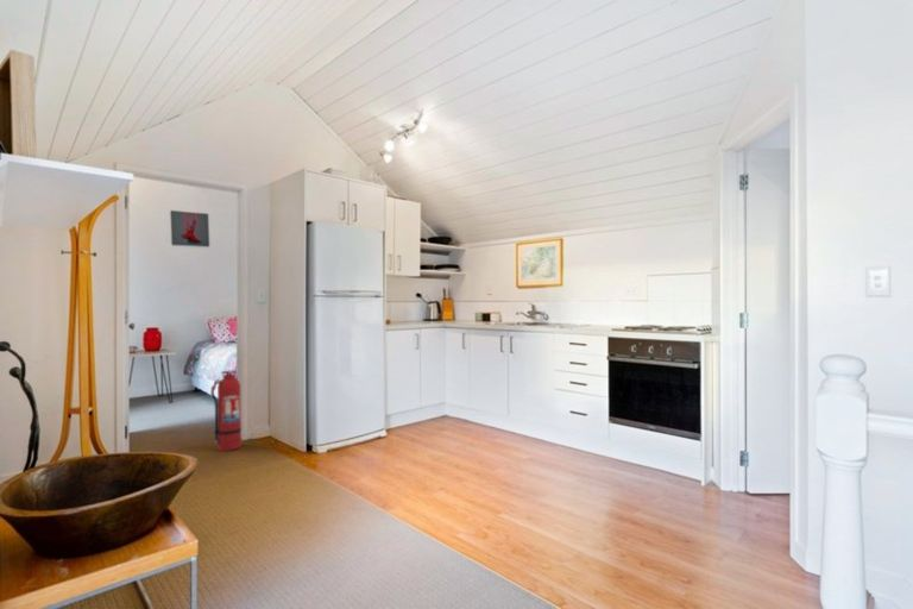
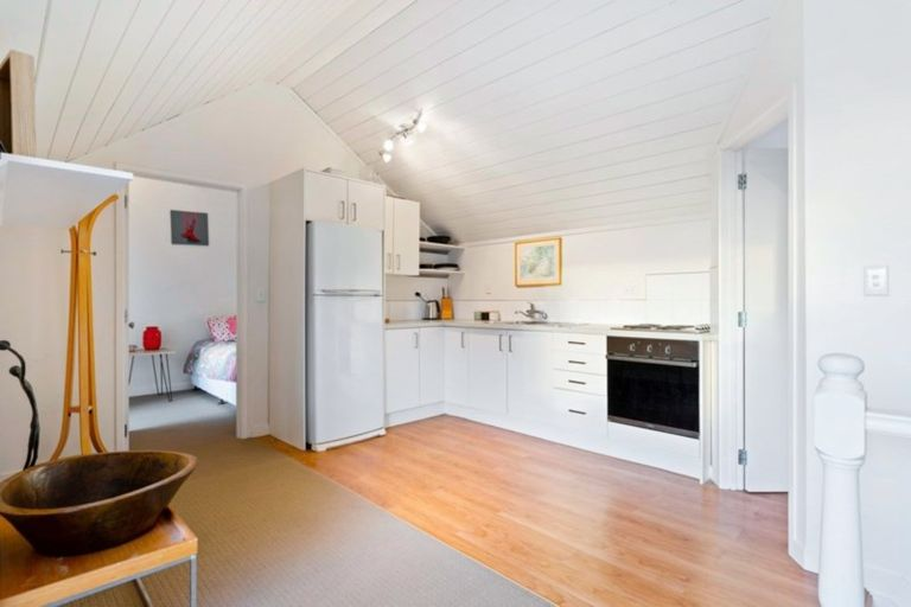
- fire extinguisher (226, 409)
